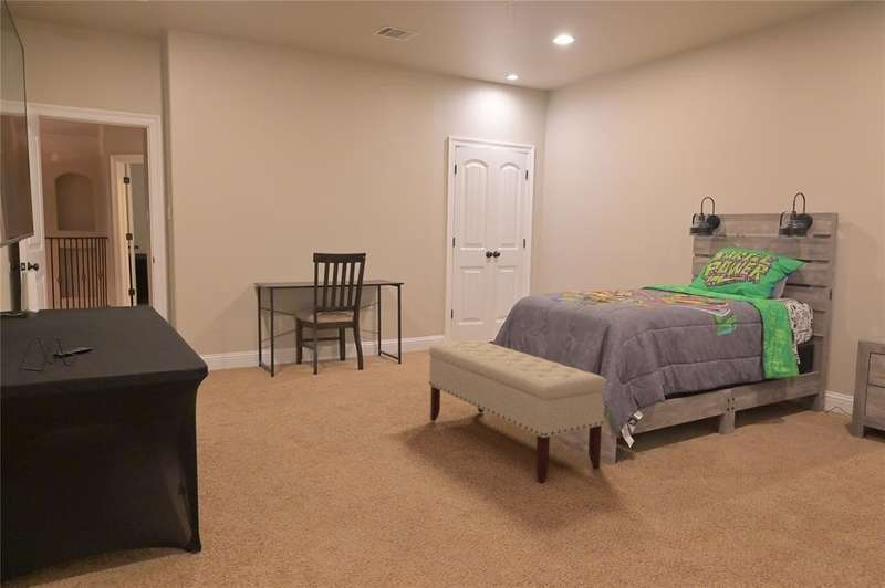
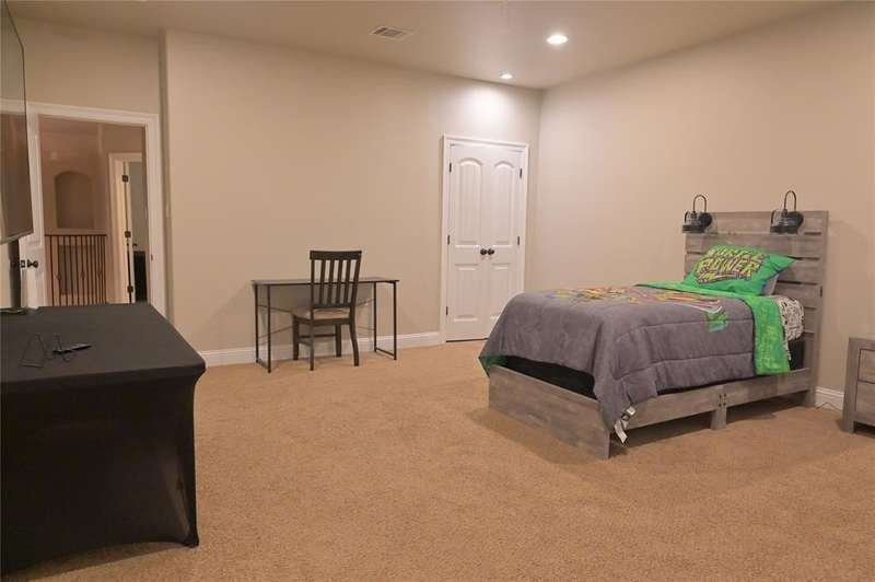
- bench (507, 399)
